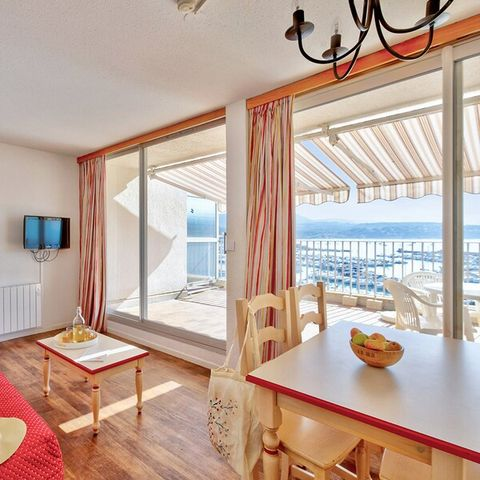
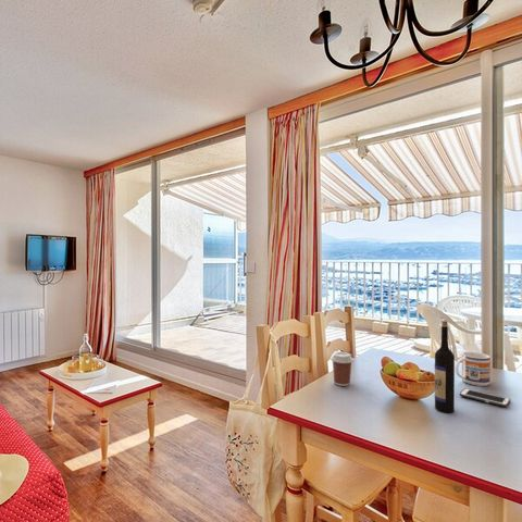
+ mug (472, 368)
+ cell phone (484, 397)
+ wine bottle (444, 364)
+ coffee cup (341, 369)
